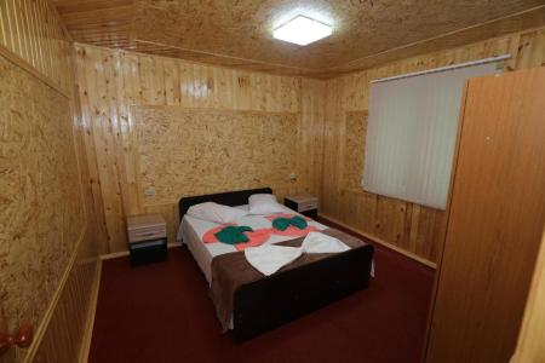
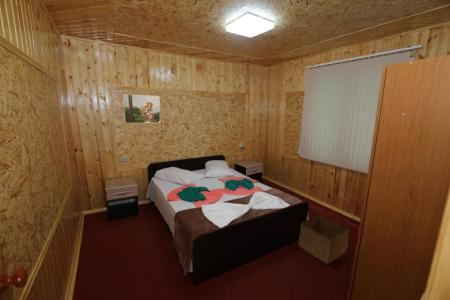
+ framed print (142, 109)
+ storage bin (323, 237)
